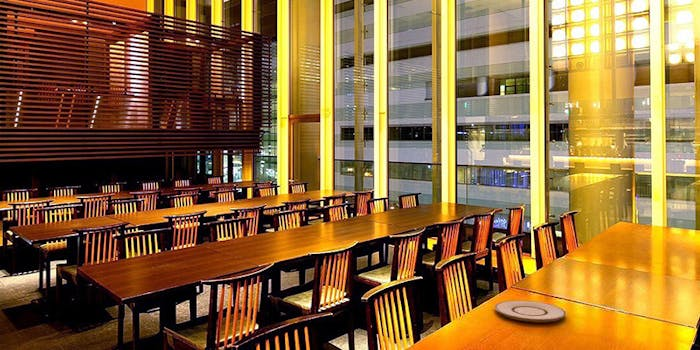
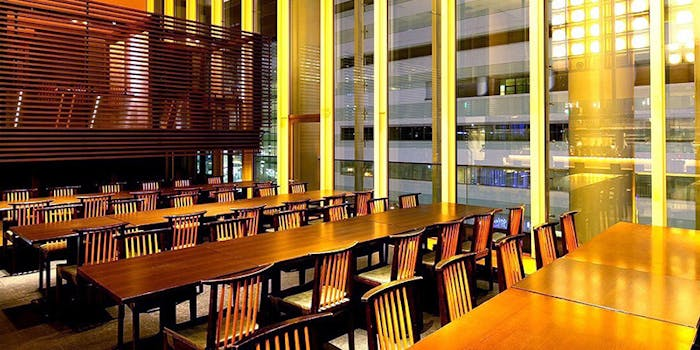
- plate (529, 311)
